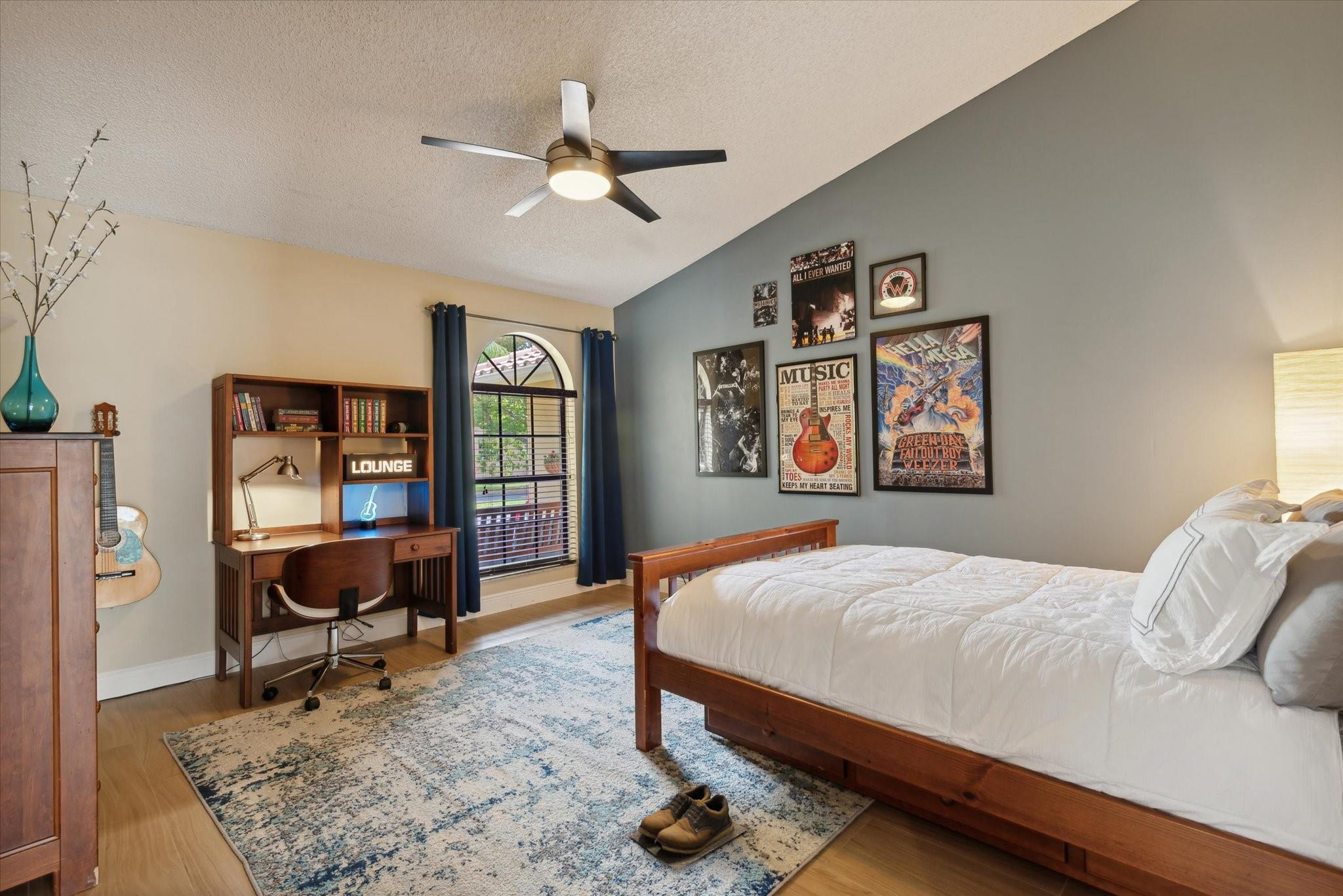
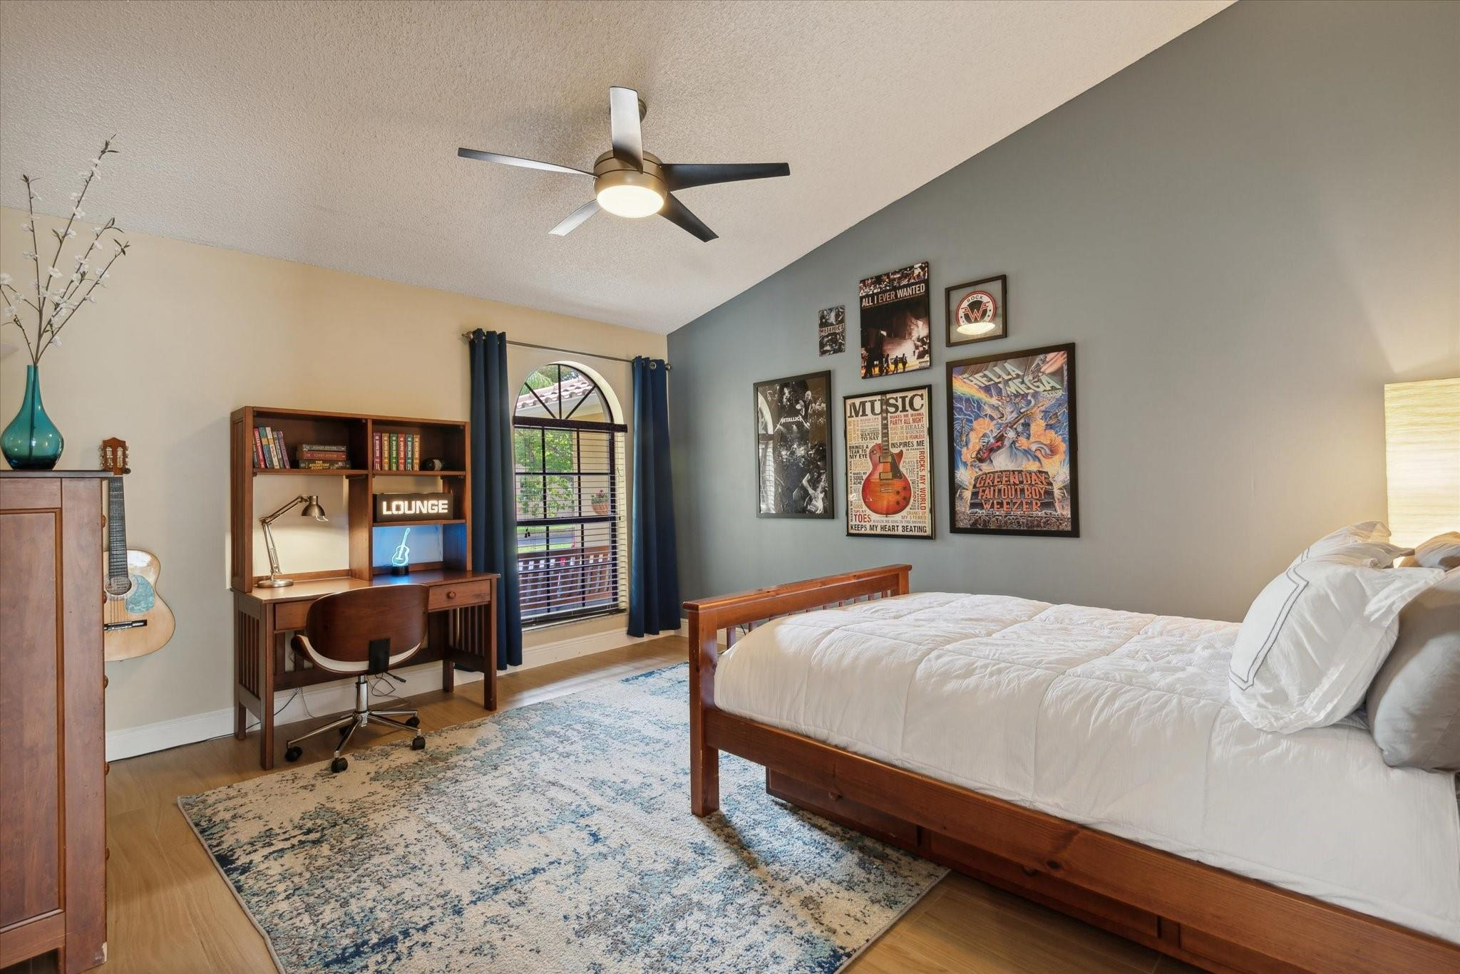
- shoes (688, 816)
